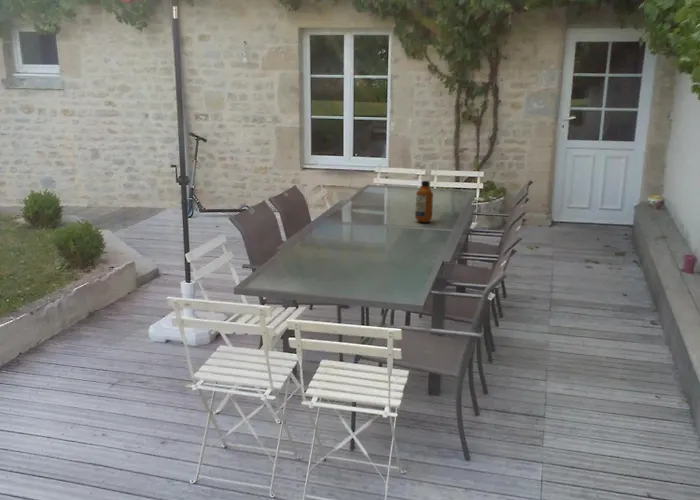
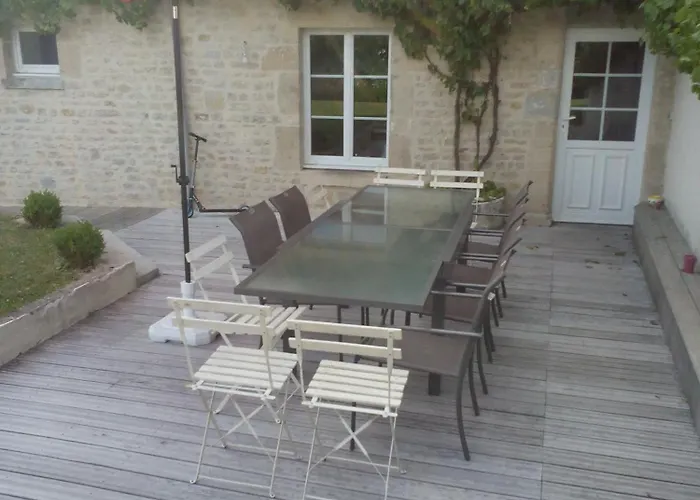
- bottle (424, 201)
